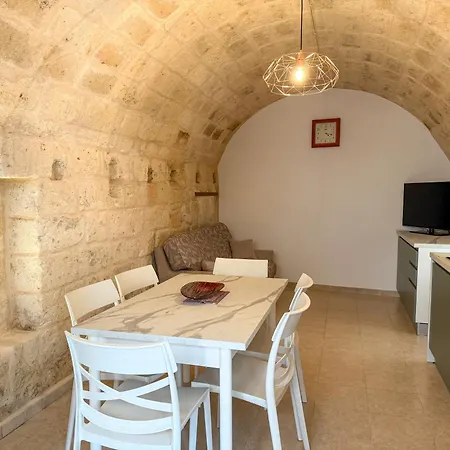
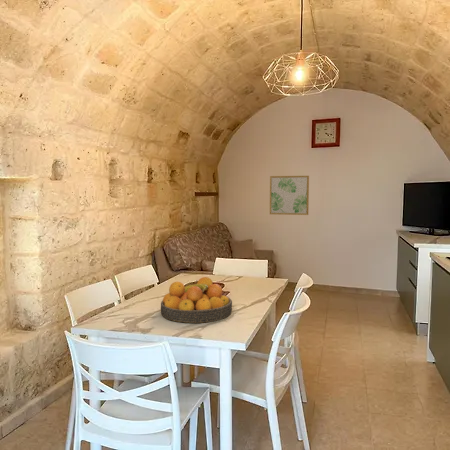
+ wall art (289, 195)
+ fruit bowl (196, 296)
